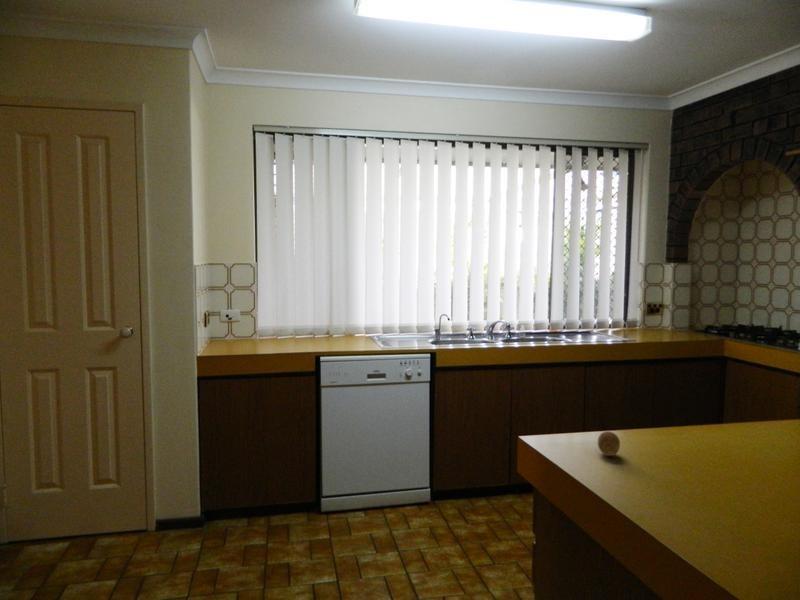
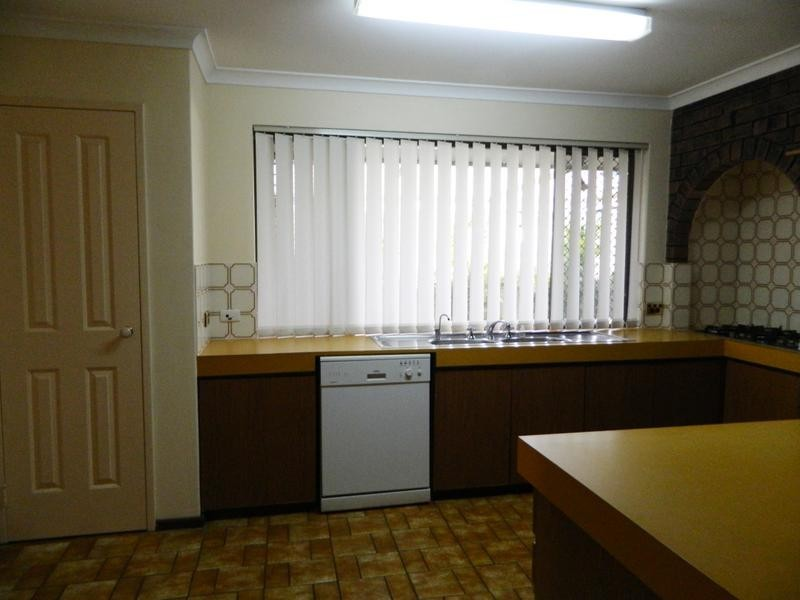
- fruit (608, 443)
